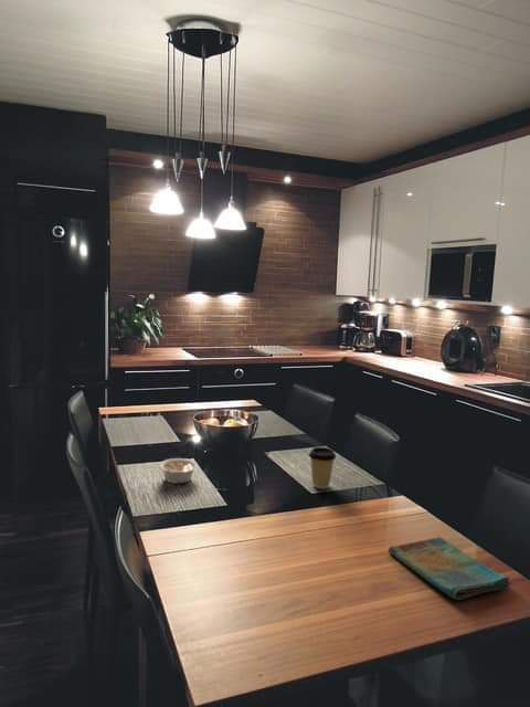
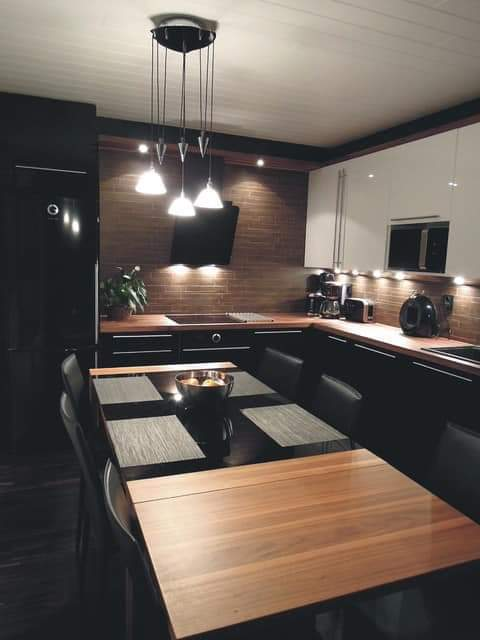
- coffee cup (321, 467)
- dish towel (445, 564)
- legume (178, 471)
